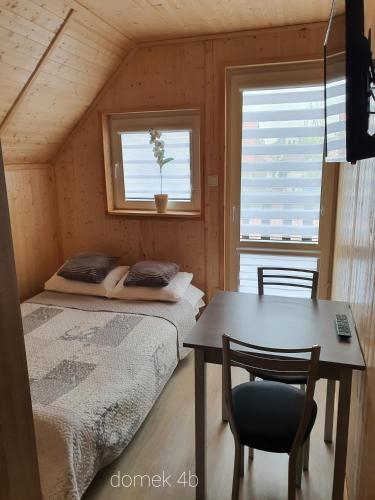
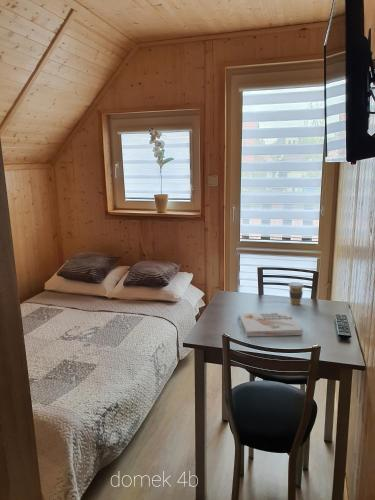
+ book (268, 323)
+ coffee cup (295, 293)
